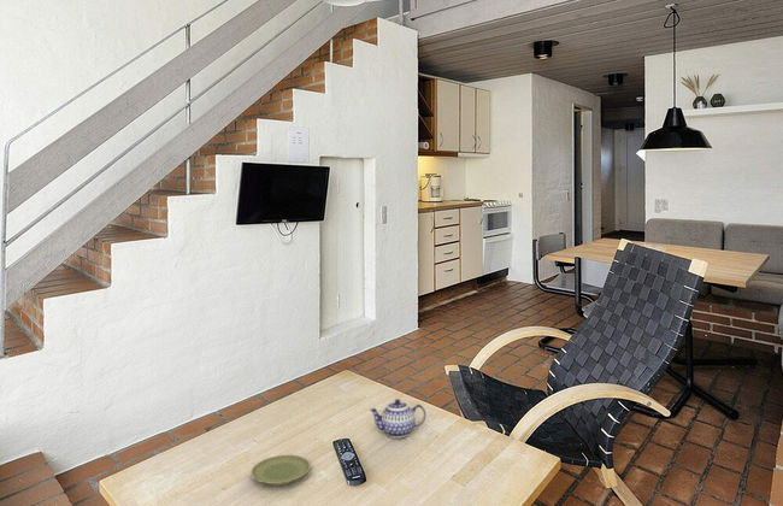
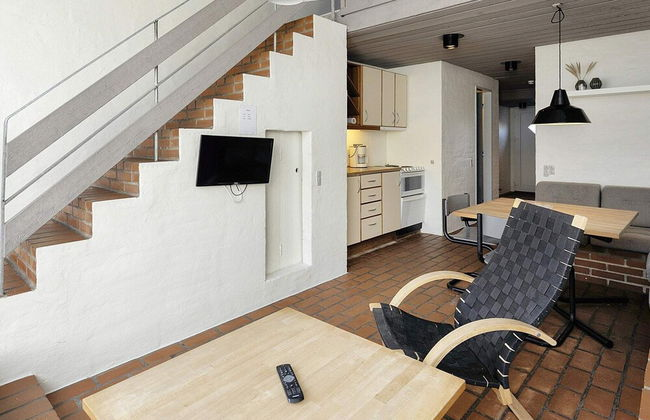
- plate (281, 471)
- teapot (398, 416)
